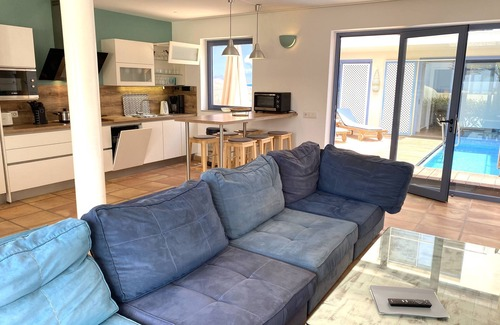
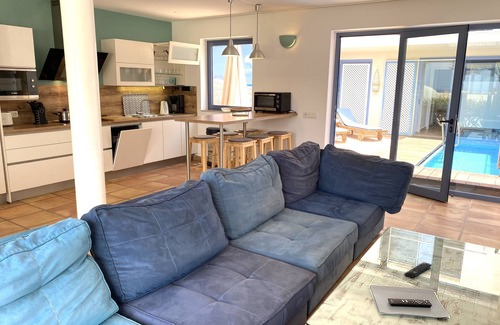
+ remote control (418, 269)
